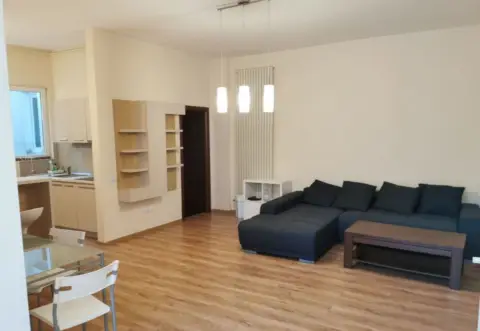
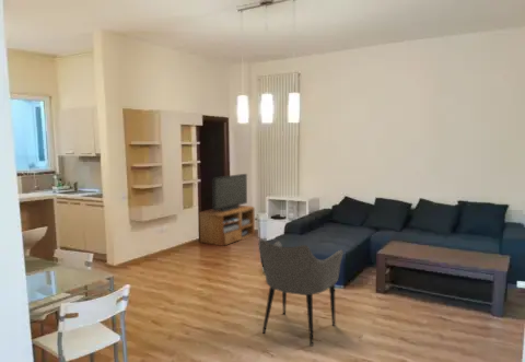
+ tv stand (229, 207)
+ armchair (299, 281)
